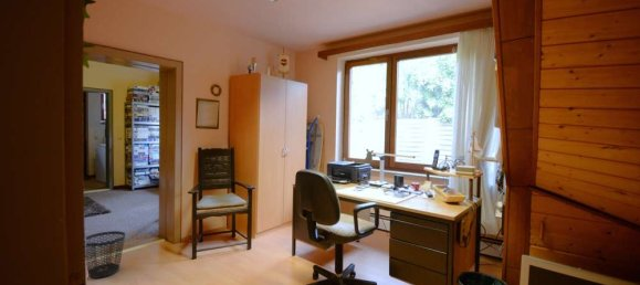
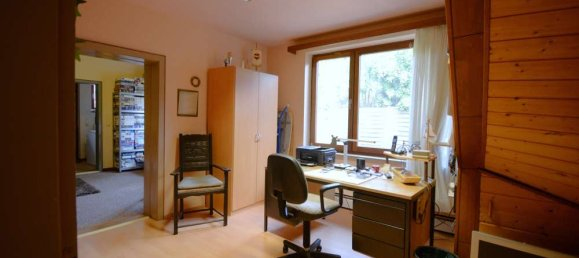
- wastebasket (104, 255)
